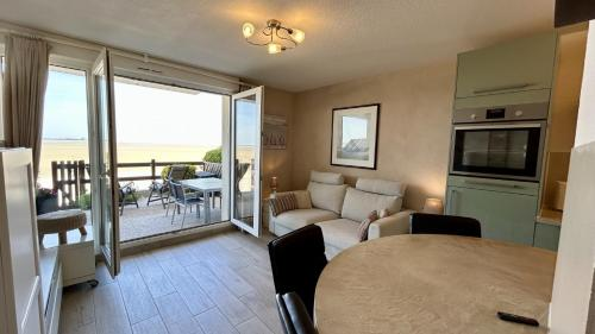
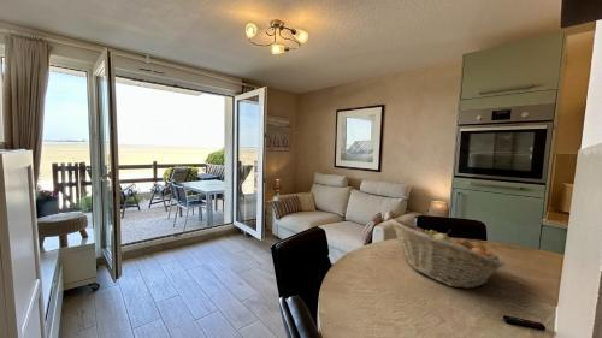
+ fruit basket (438, 247)
